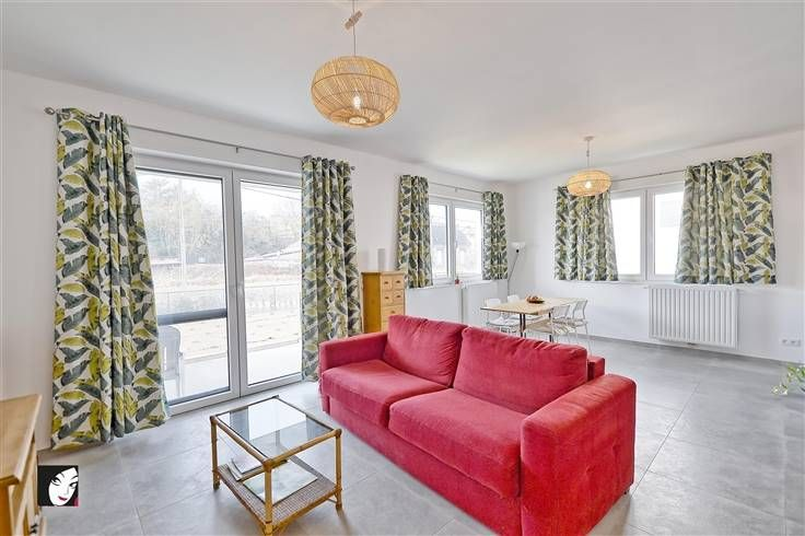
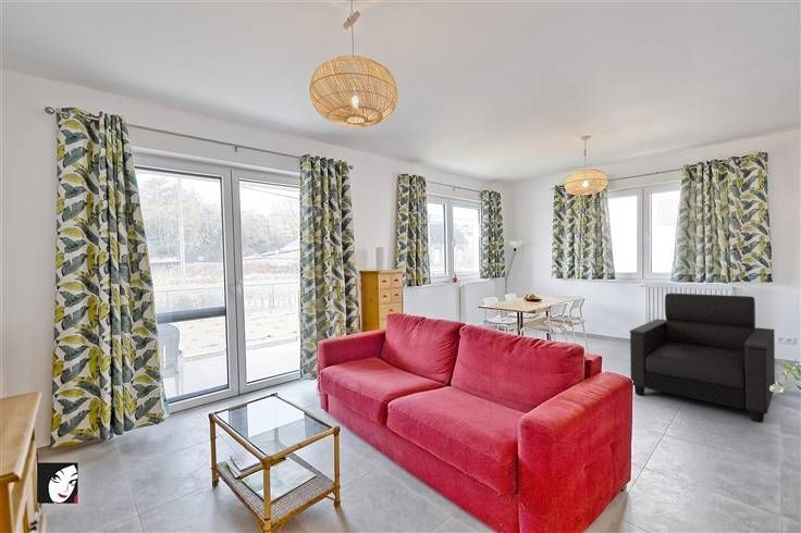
+ armchair (700, 346)
